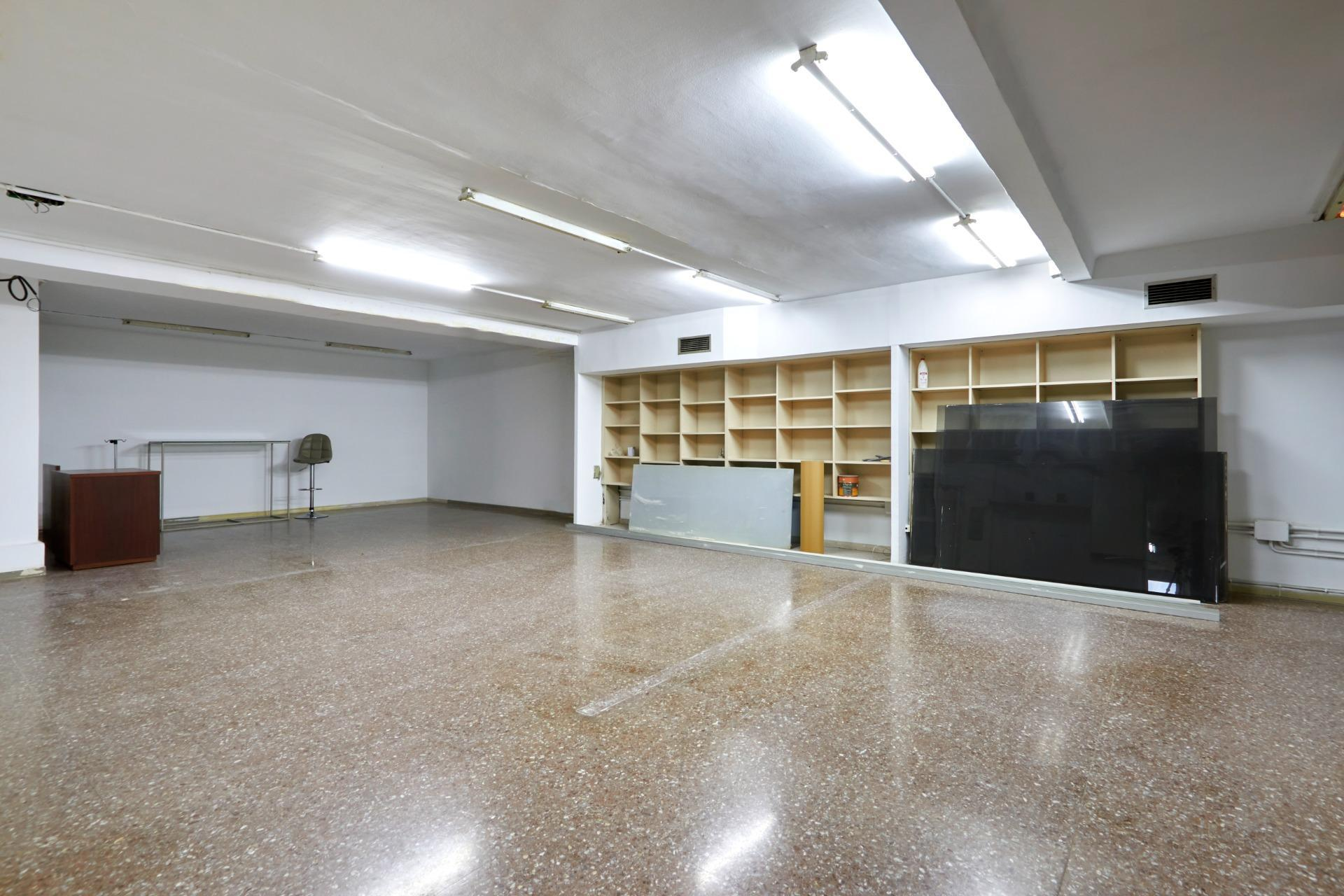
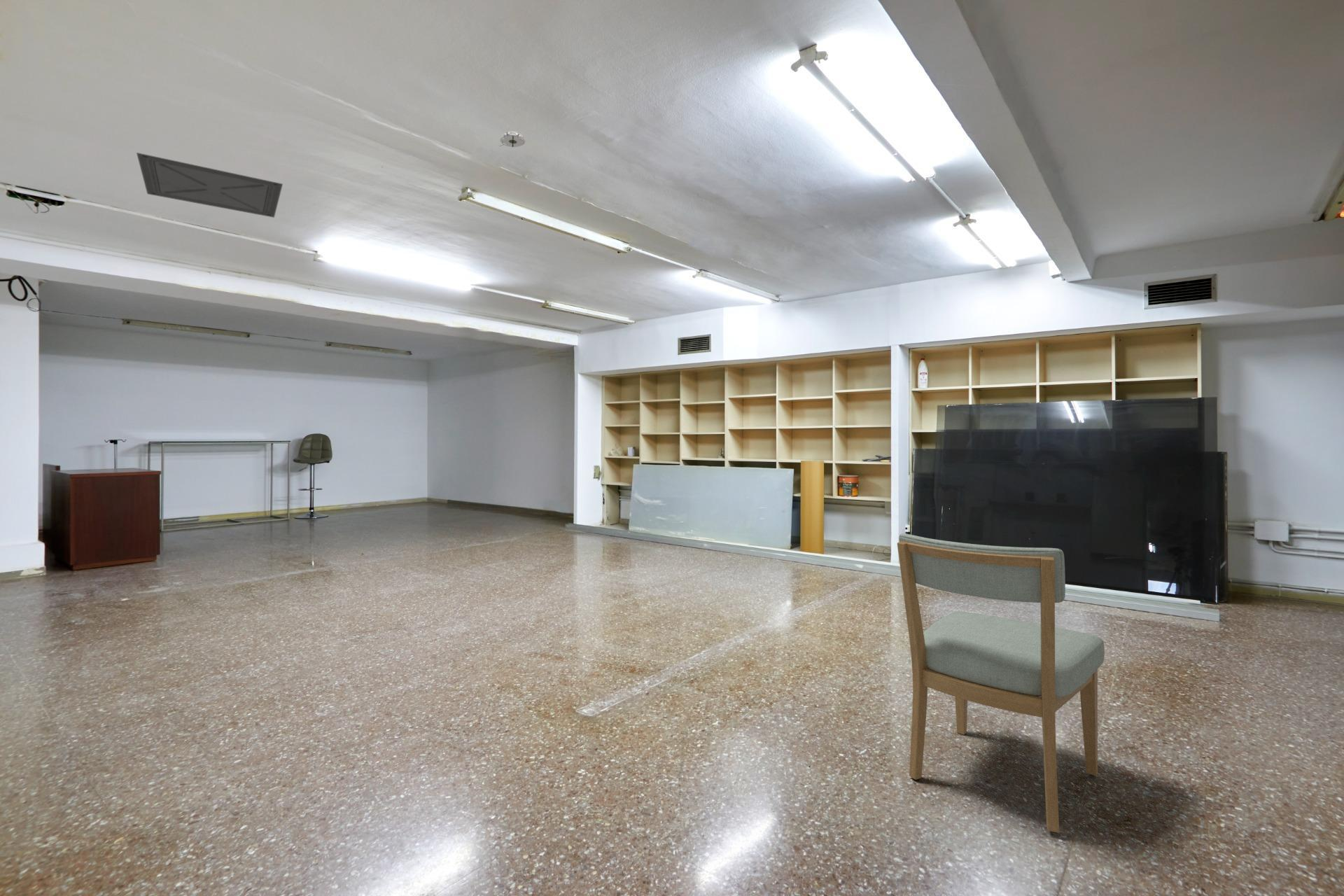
+ ceiling vent (214, 189)
+ smoke detector (512, 139)
+ chair (997, 657)
